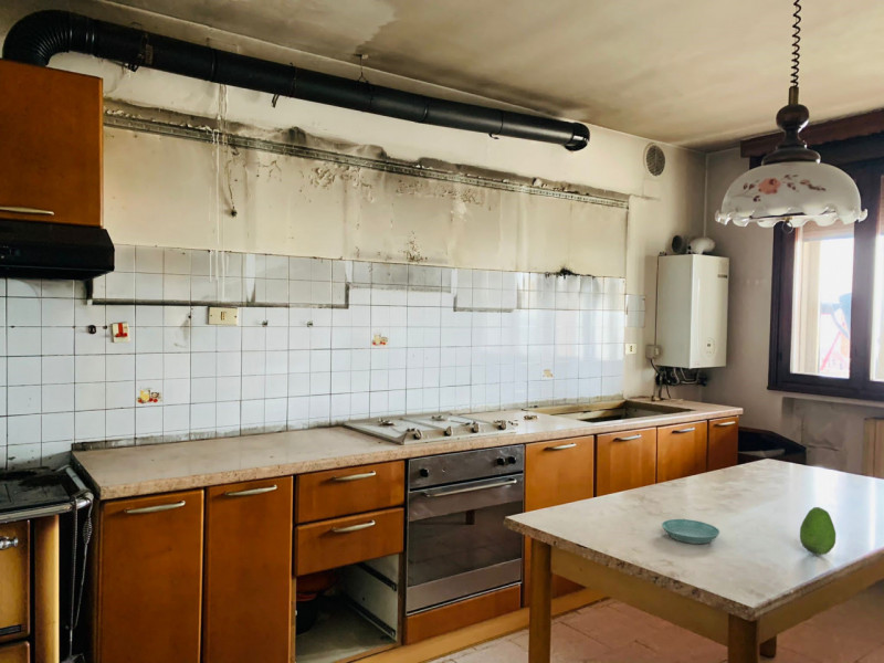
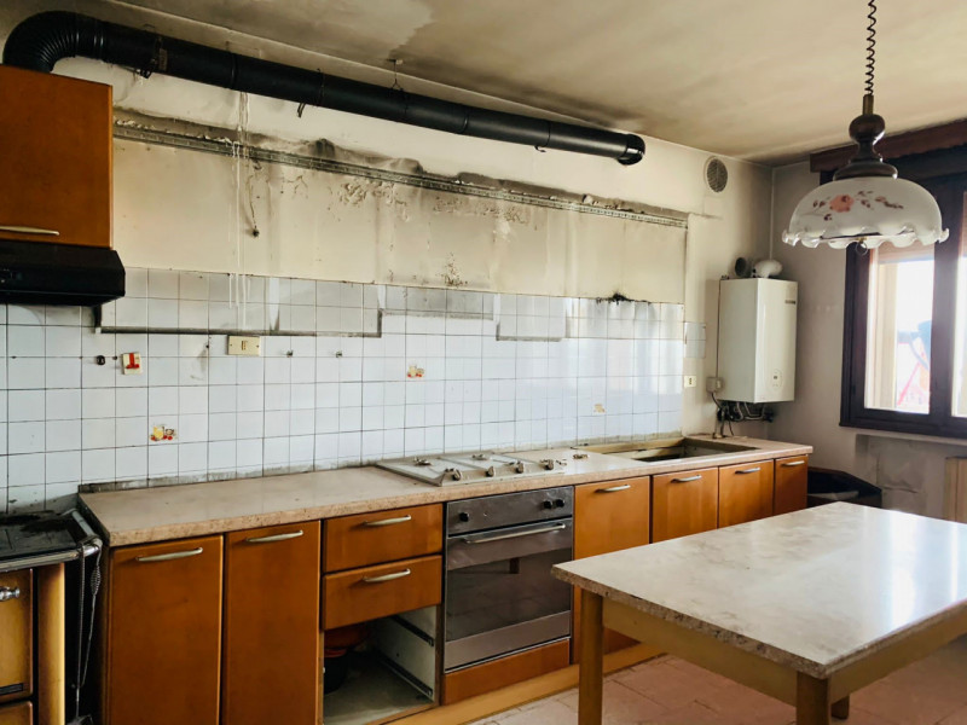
- saucer (690, 532)
- fruit (818, 530)
